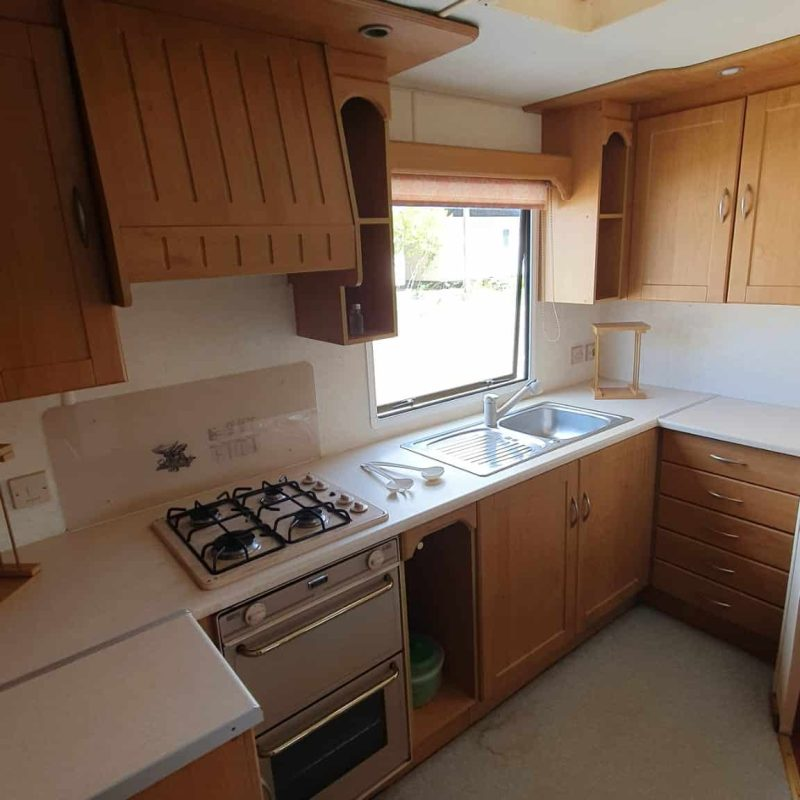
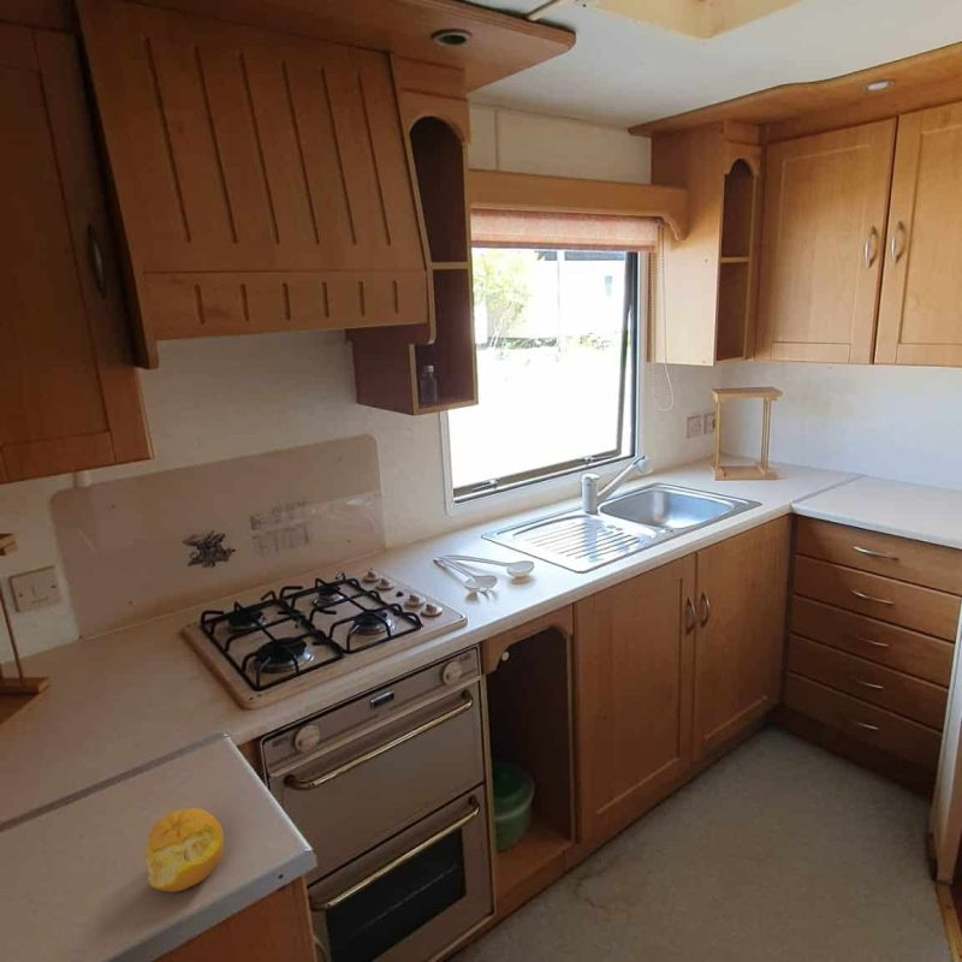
+ fruit (183, 848)
